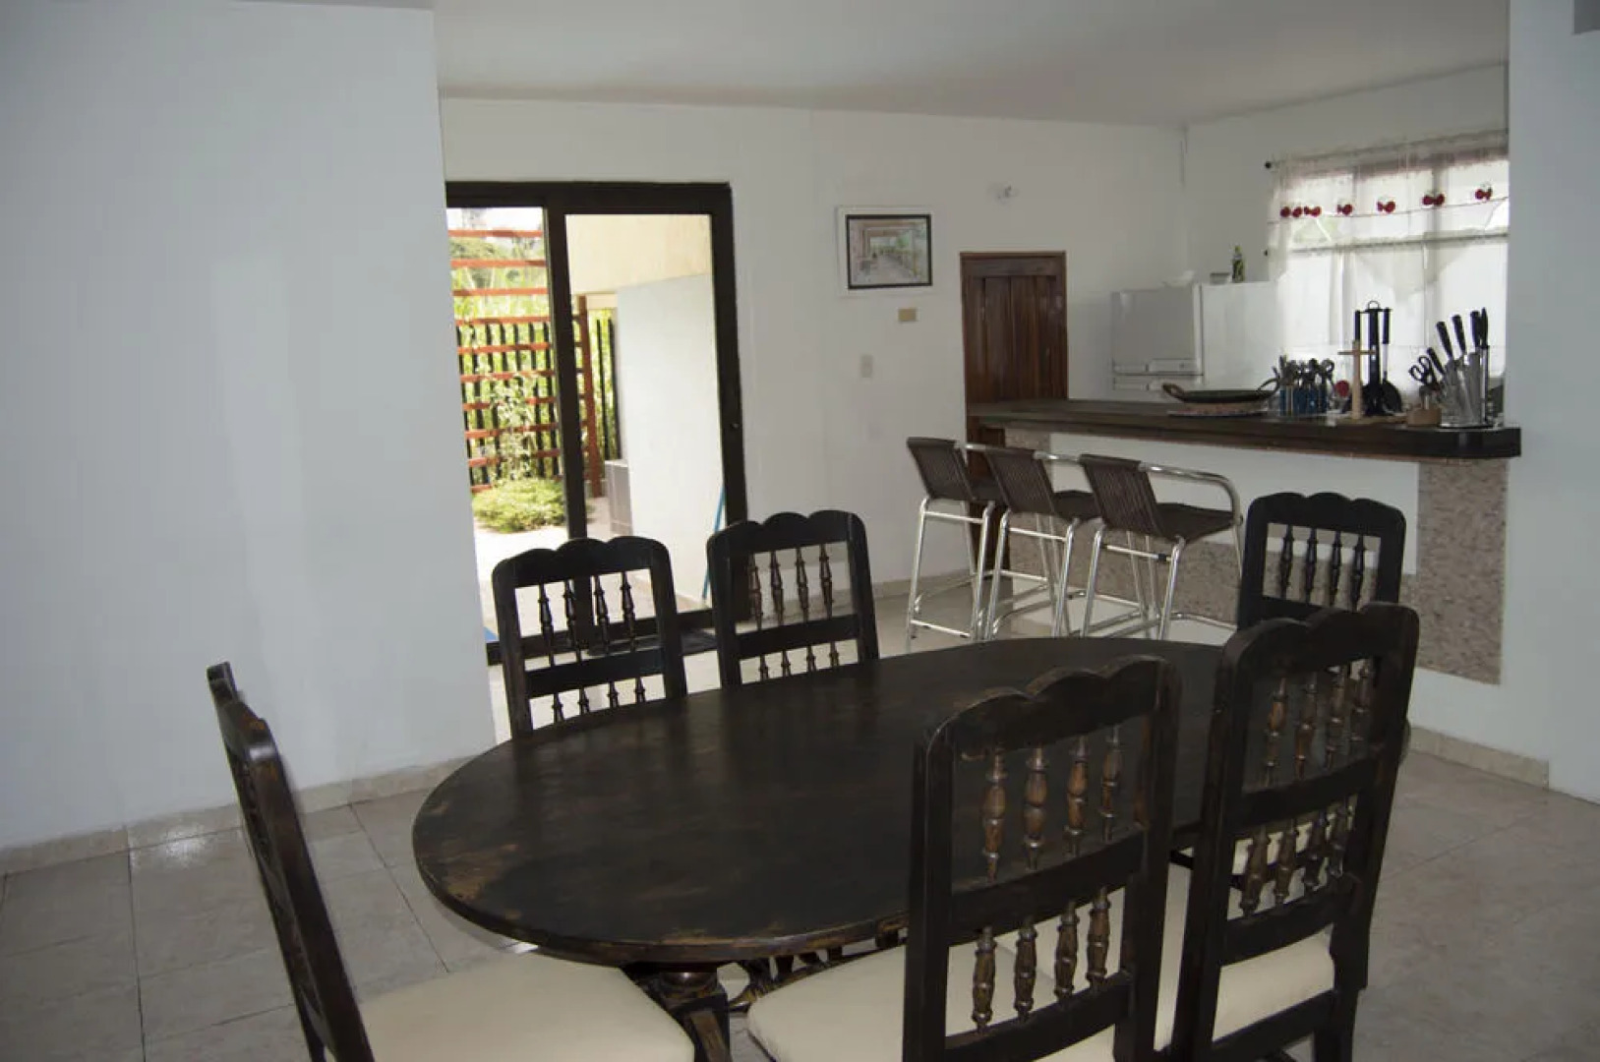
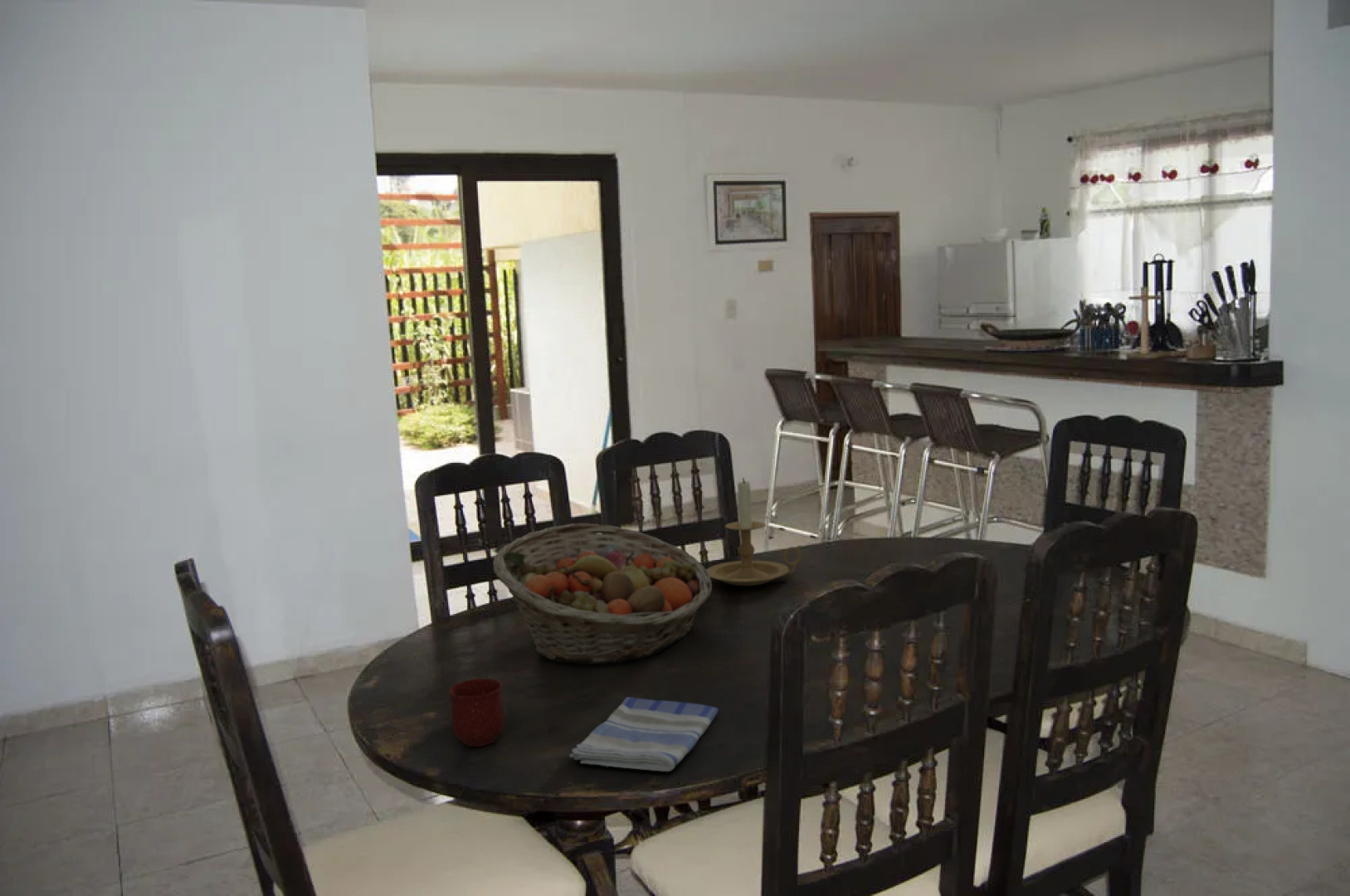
+ dish towel (647, 730)
+ fruit basket (606, 587)
+ mug (483, 709)
+ candle holder (746, 529)
